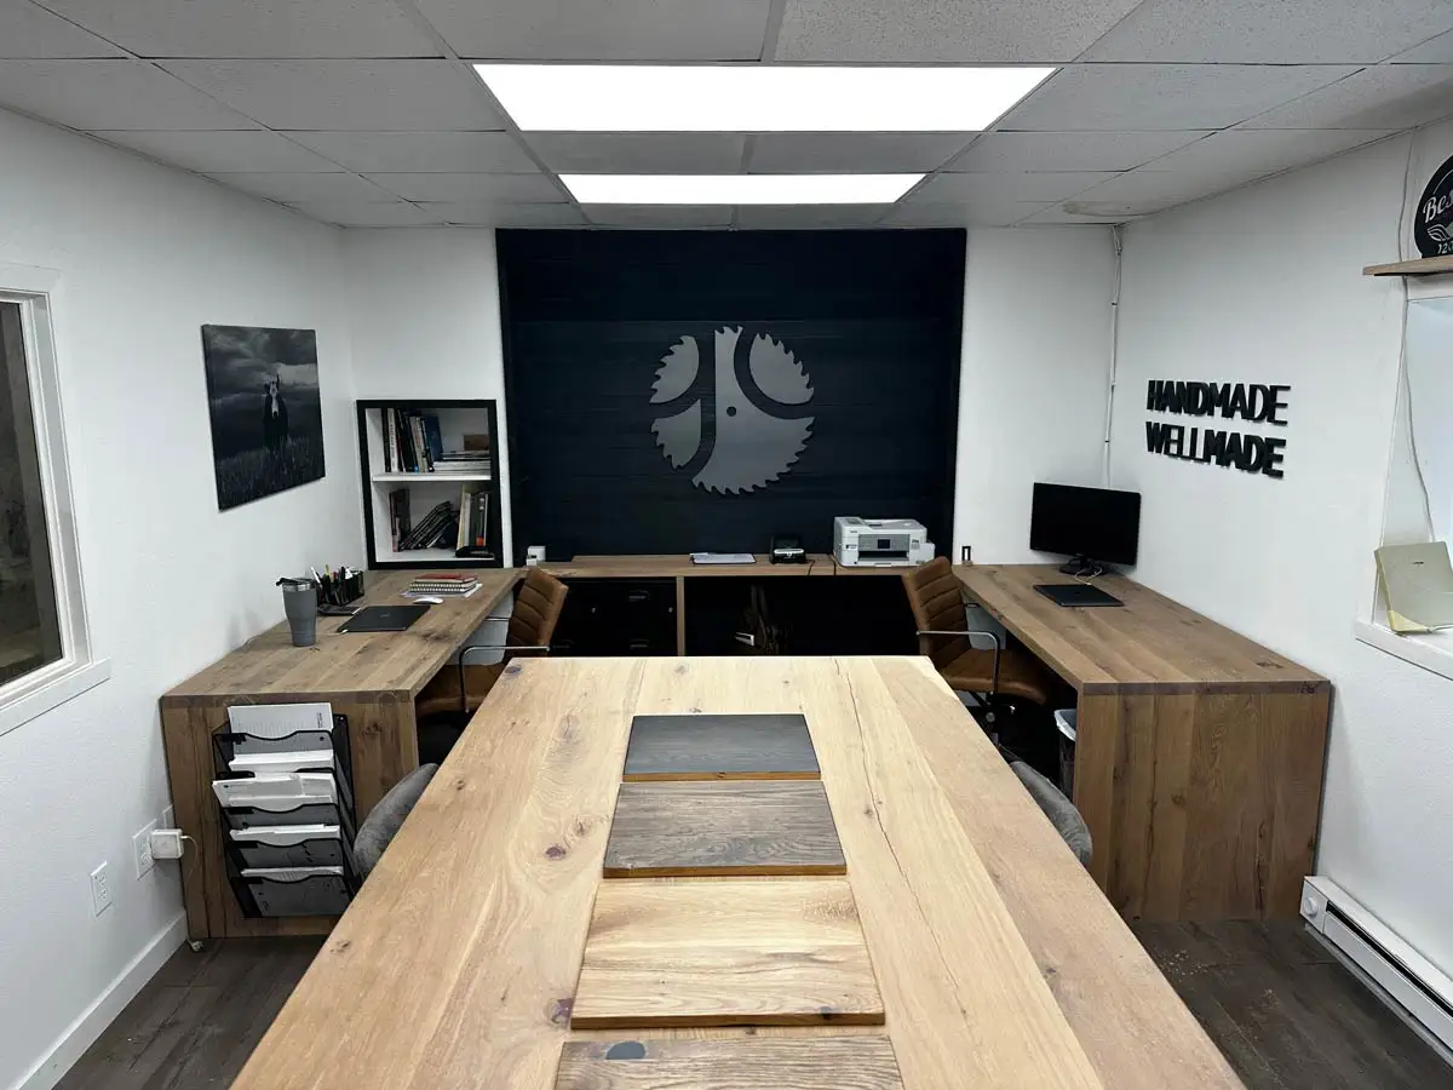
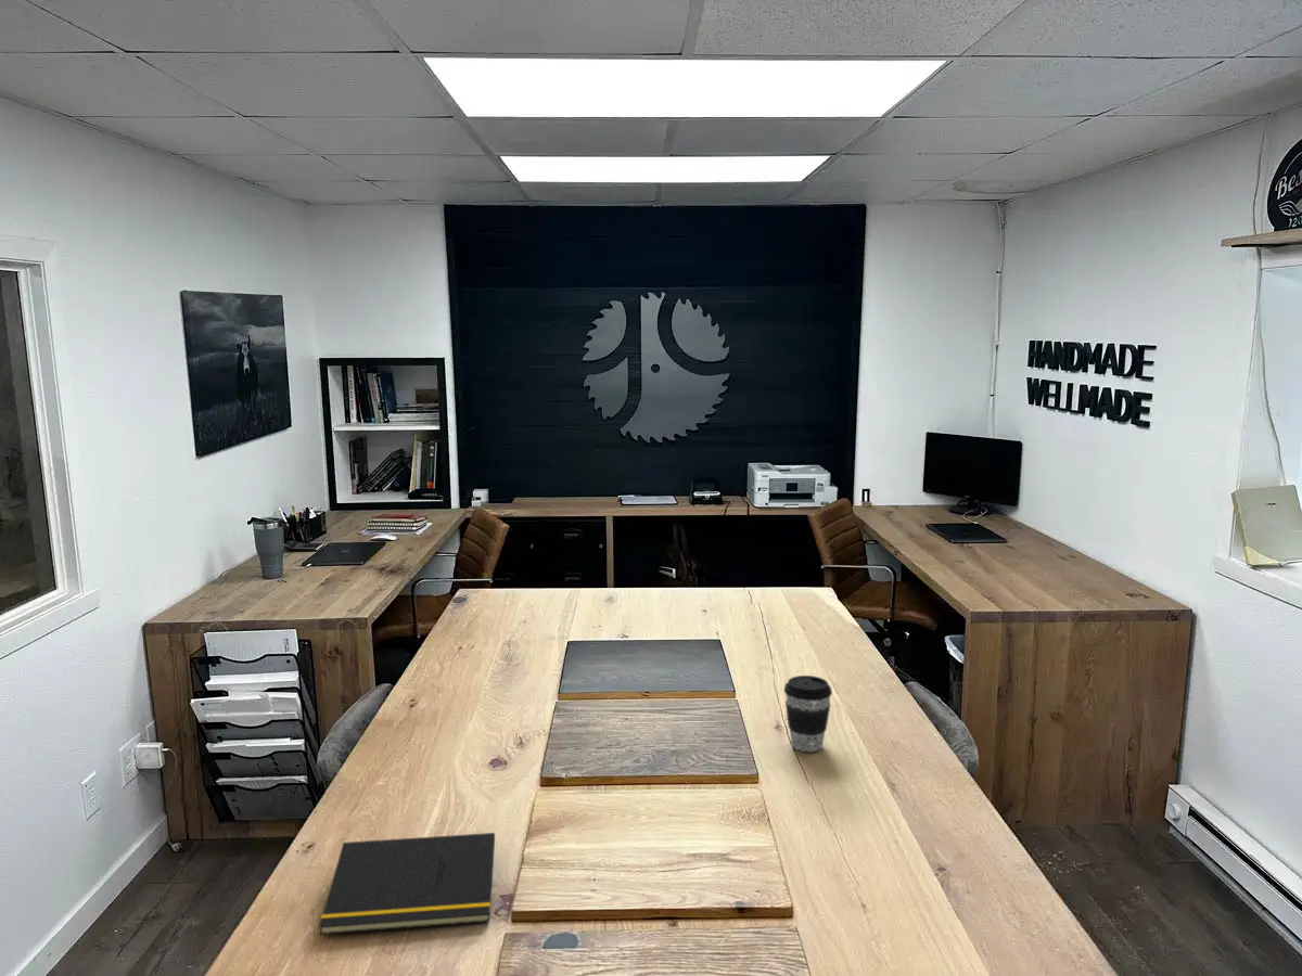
+ coffee cup (807, 714)
+ notepad (412, 879)
